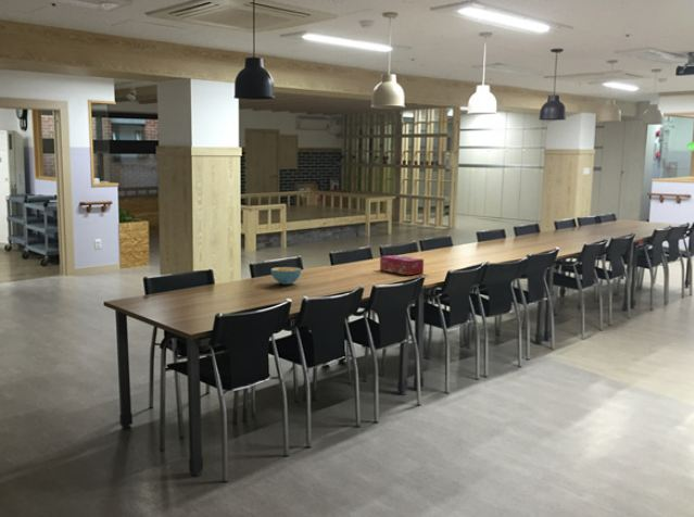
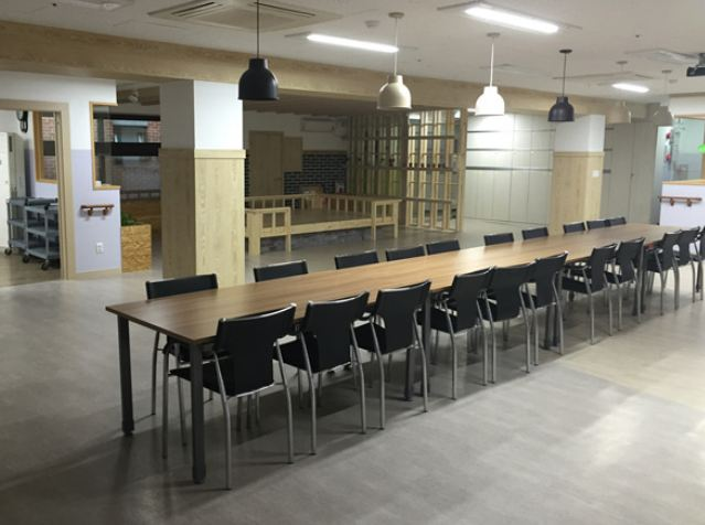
- cereal bowl (286, 276)
- tissue box (401, 264)
